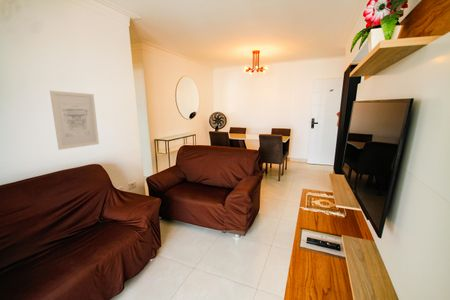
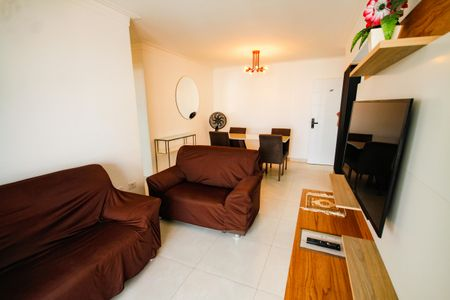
- wall art (77, 120)
